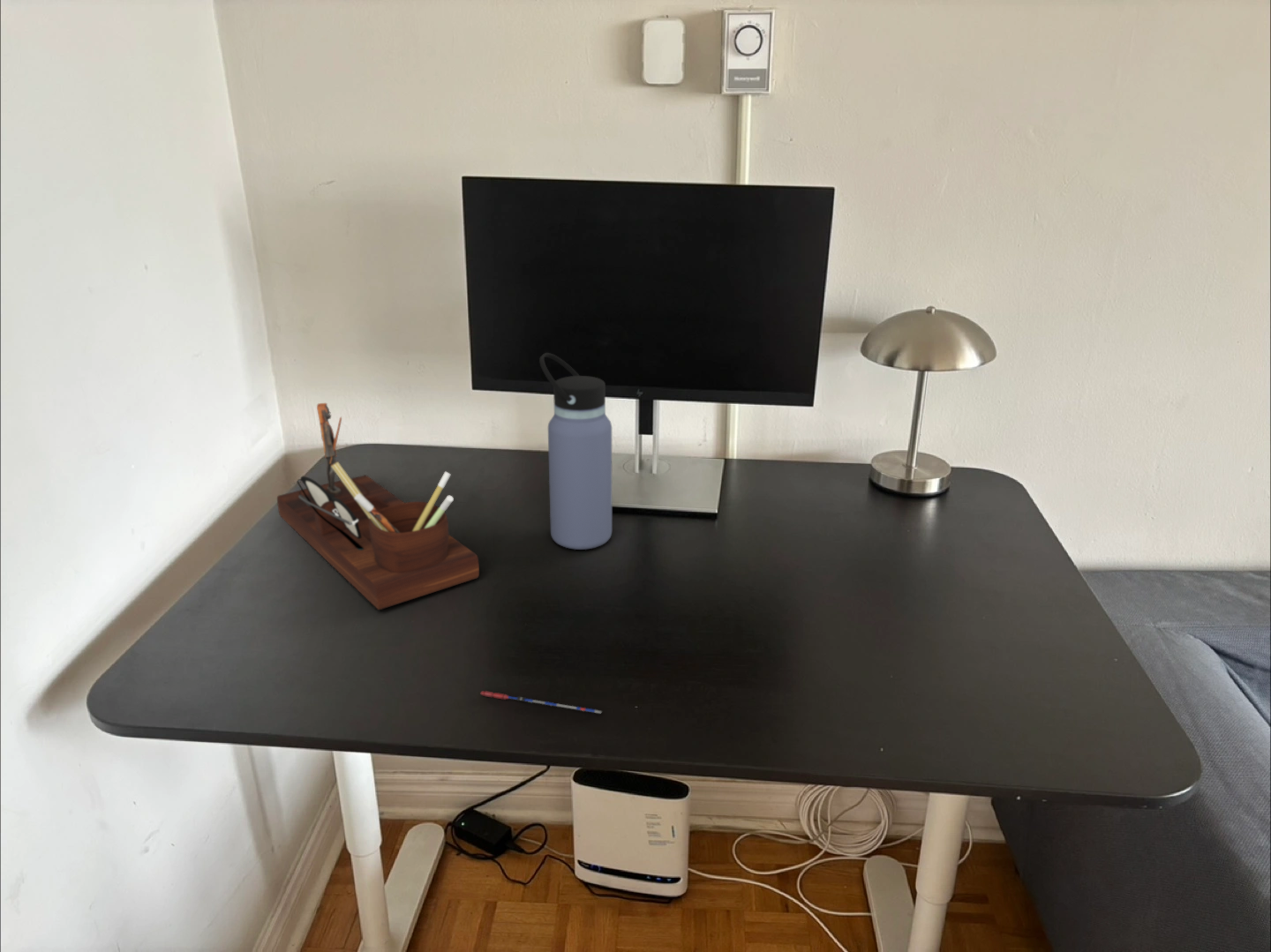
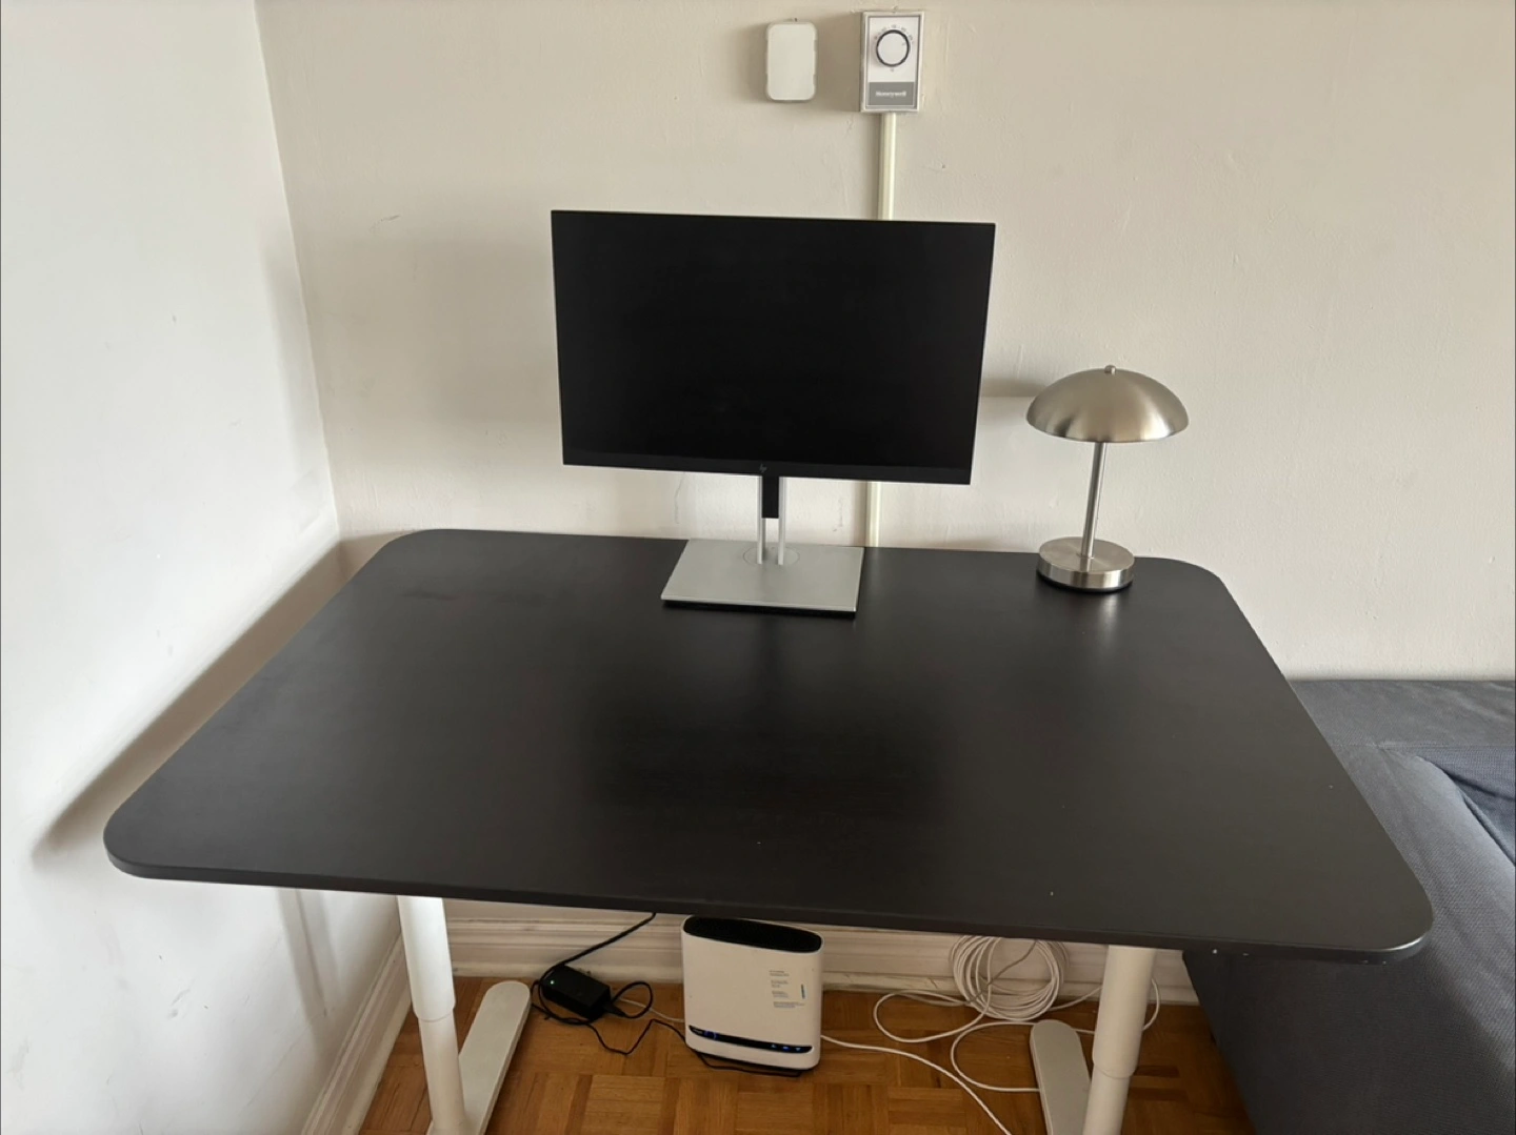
- pen (540, 701)
- desk organizer (369, 491)
- water bottle (576, 450)
